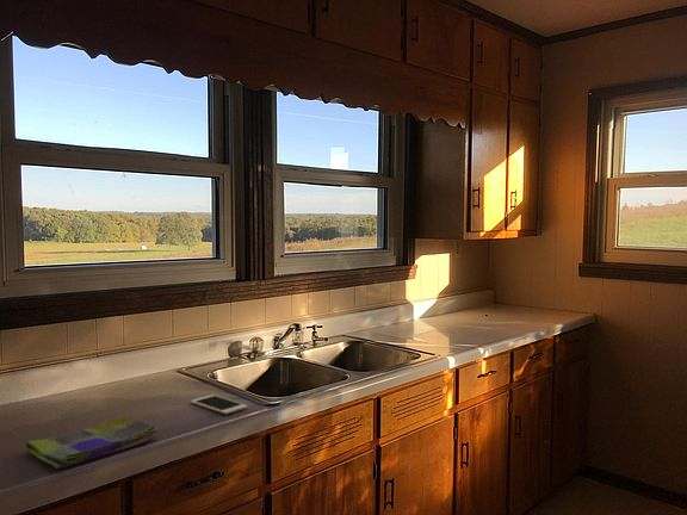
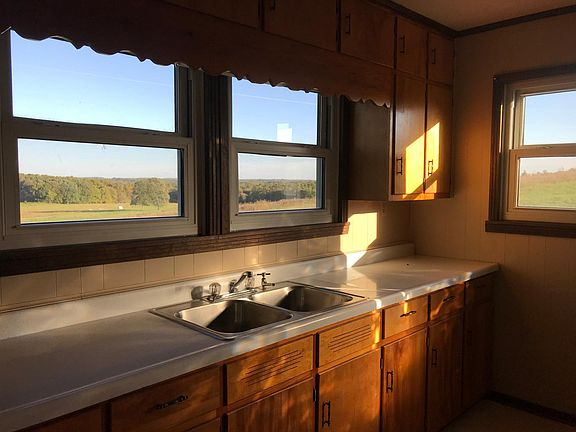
- dish towel (94, 438)
- cell phone (218, 404)
